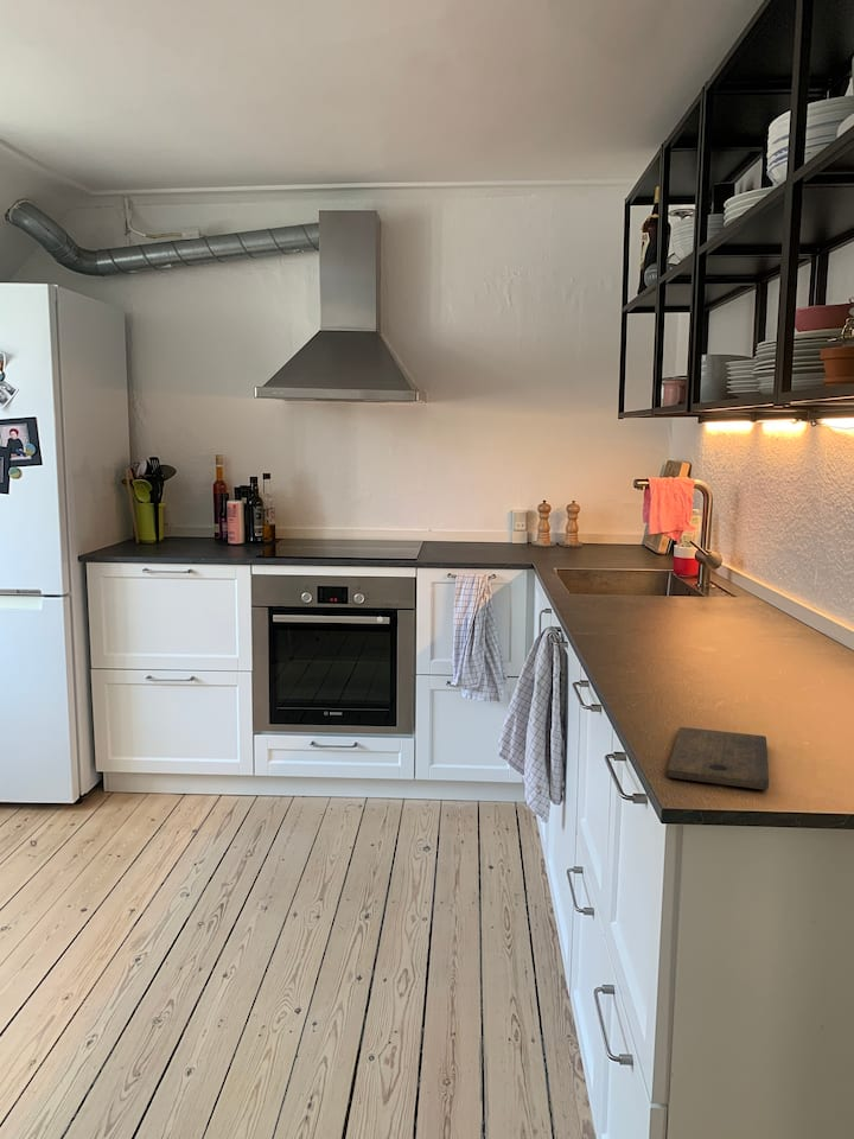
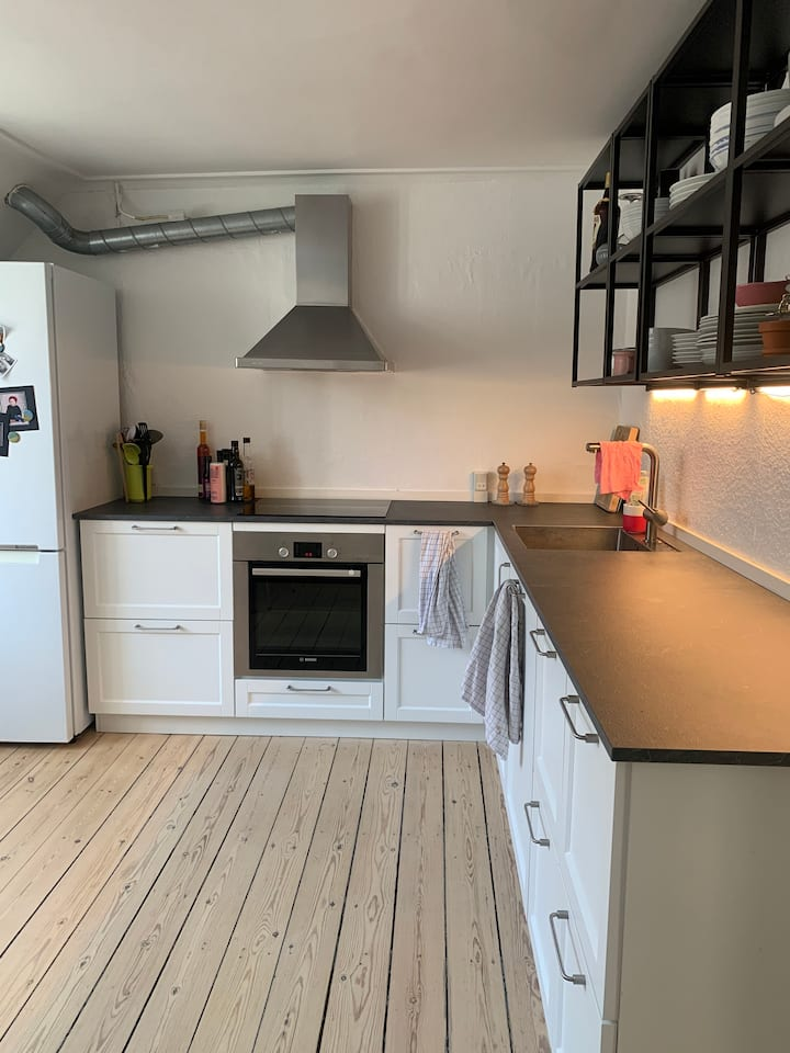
- cutting board (719, 755)
